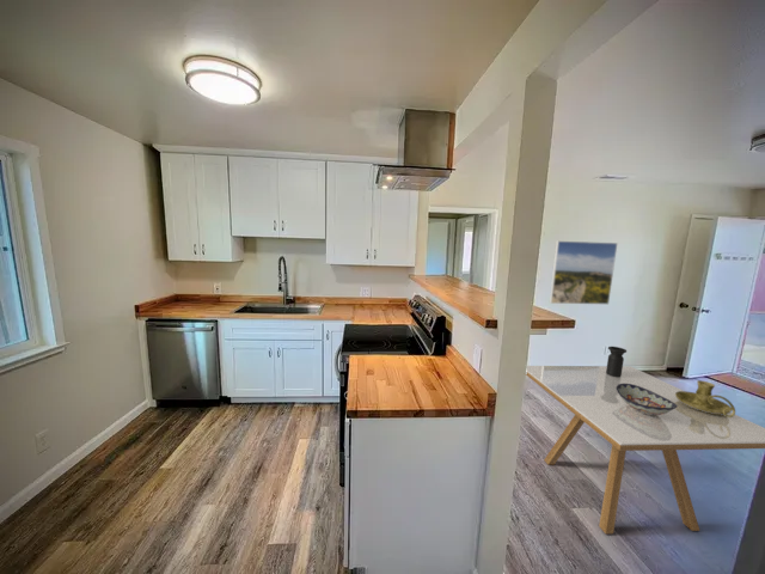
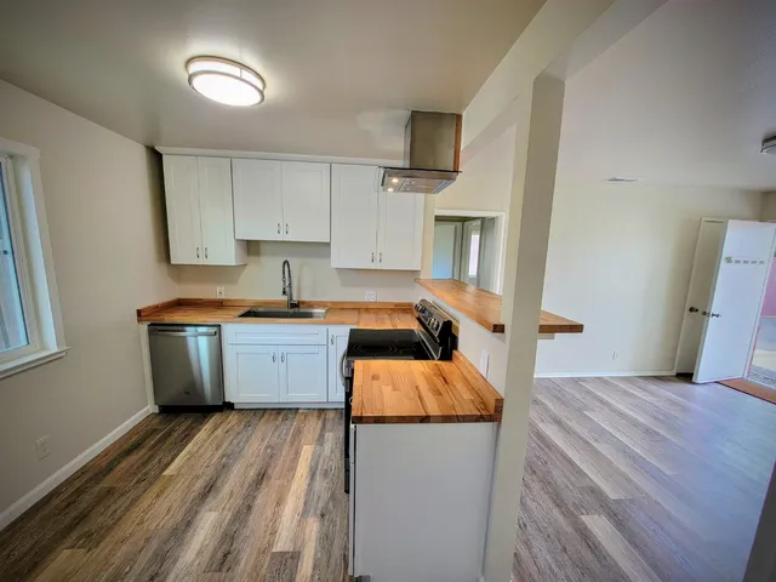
- dining table (618, 444)
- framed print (582, 273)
- candle holder (708, 397)
- vase (614, 361)
- decorative bowl (643, 402)
